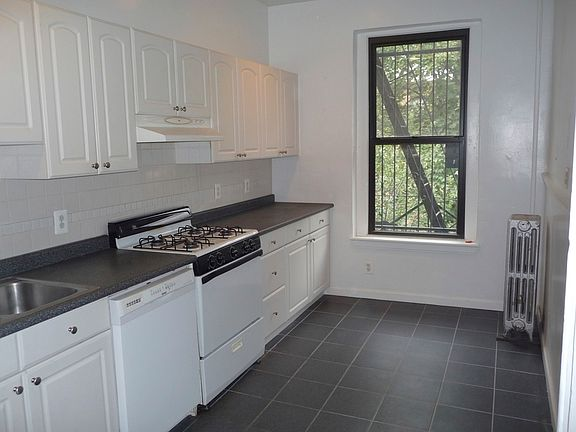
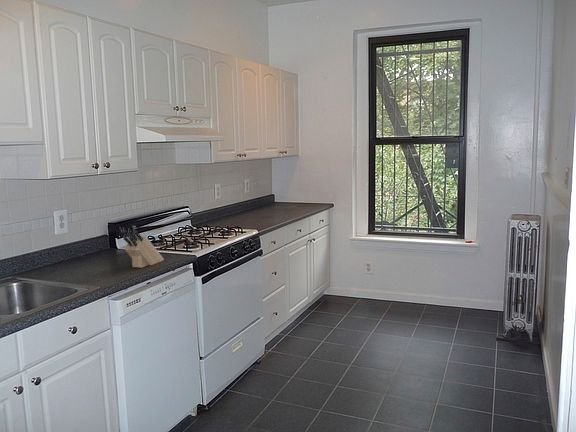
+ knife block (142, 245)
